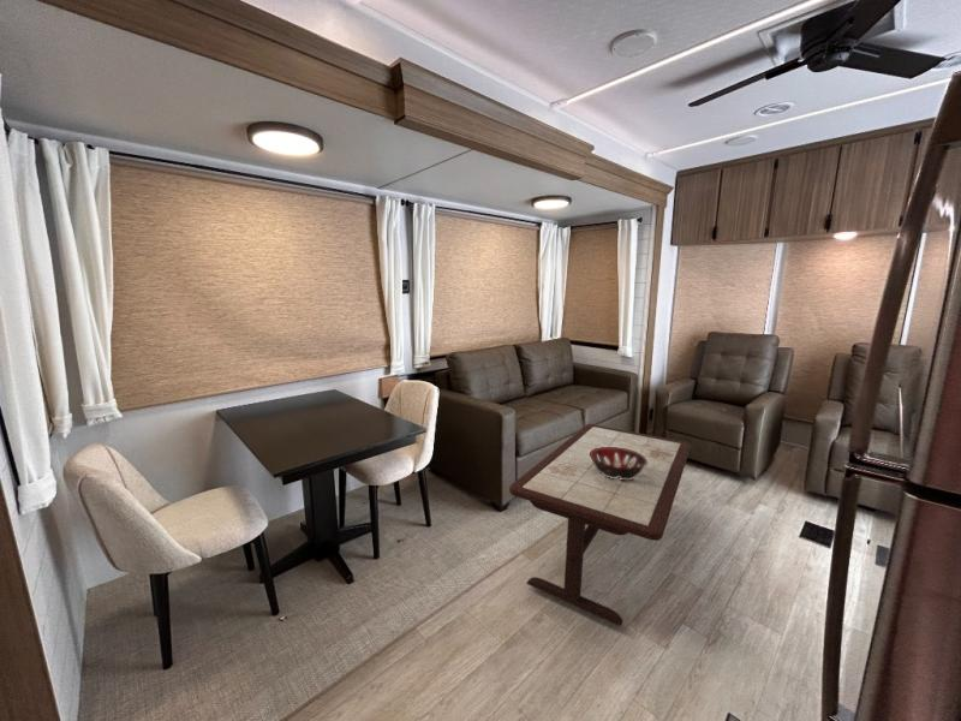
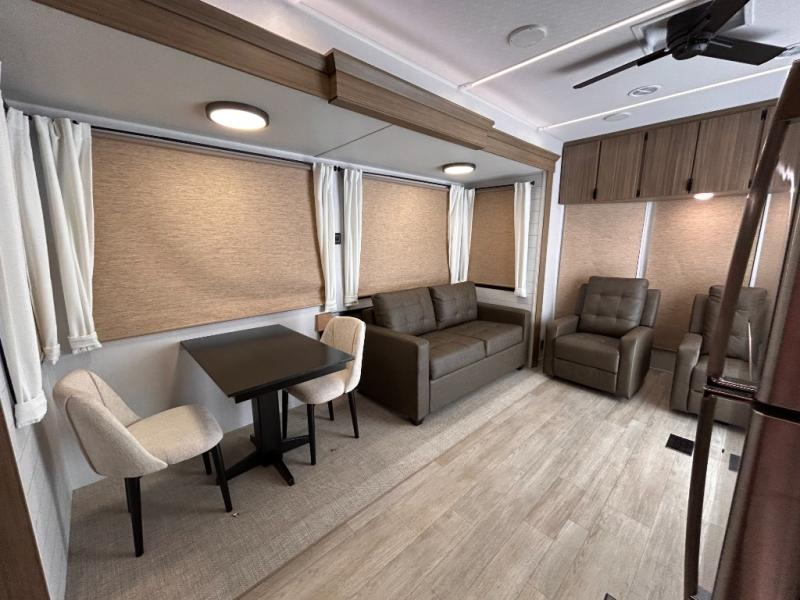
- decorative bowl (616, 466)
- coffee table (609, 500)
